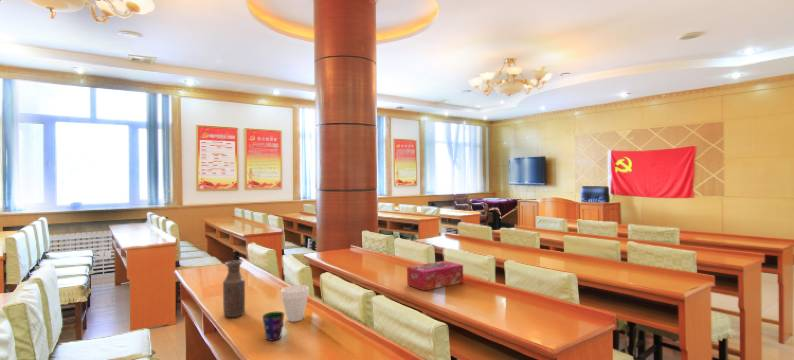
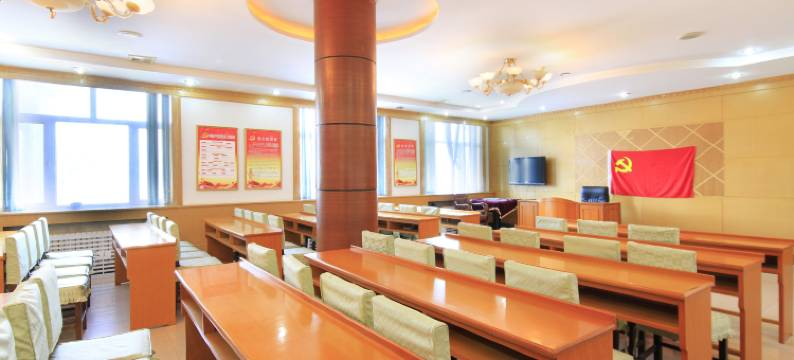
- tissue box (435, 274)
- cup (275, 327)
- bottle (234, 288)
- cup (295, 303)
